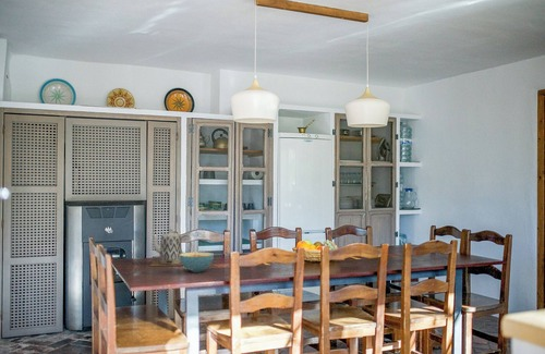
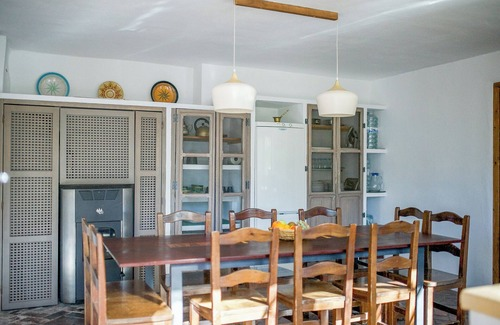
- teapot (171, 246)
- cereal bowl (196, 263)
